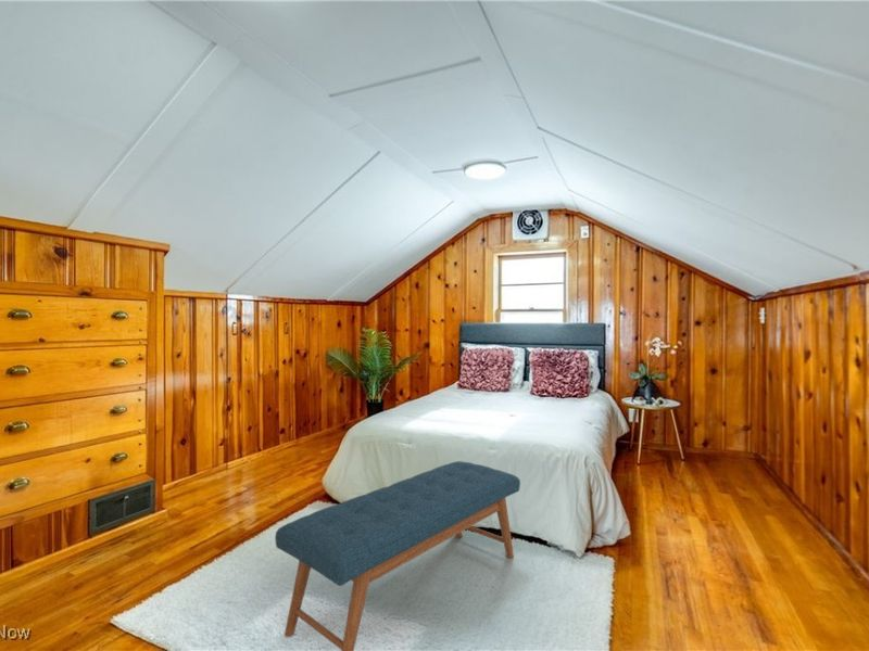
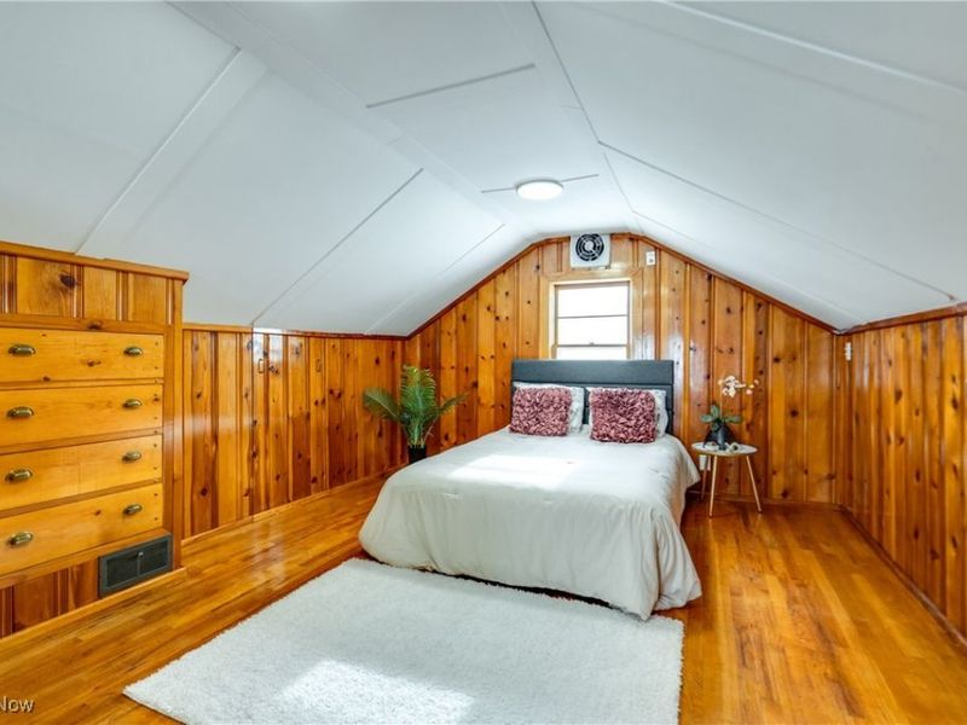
- bench (415, 540)
